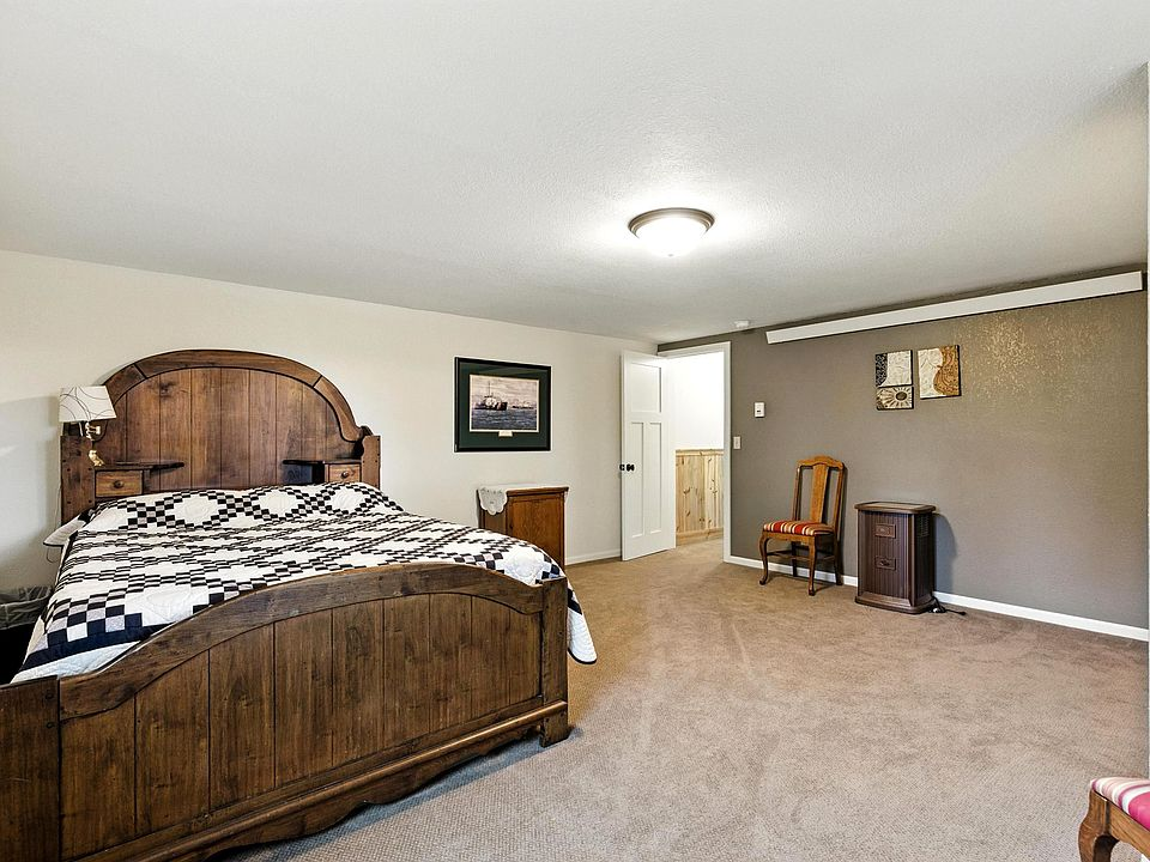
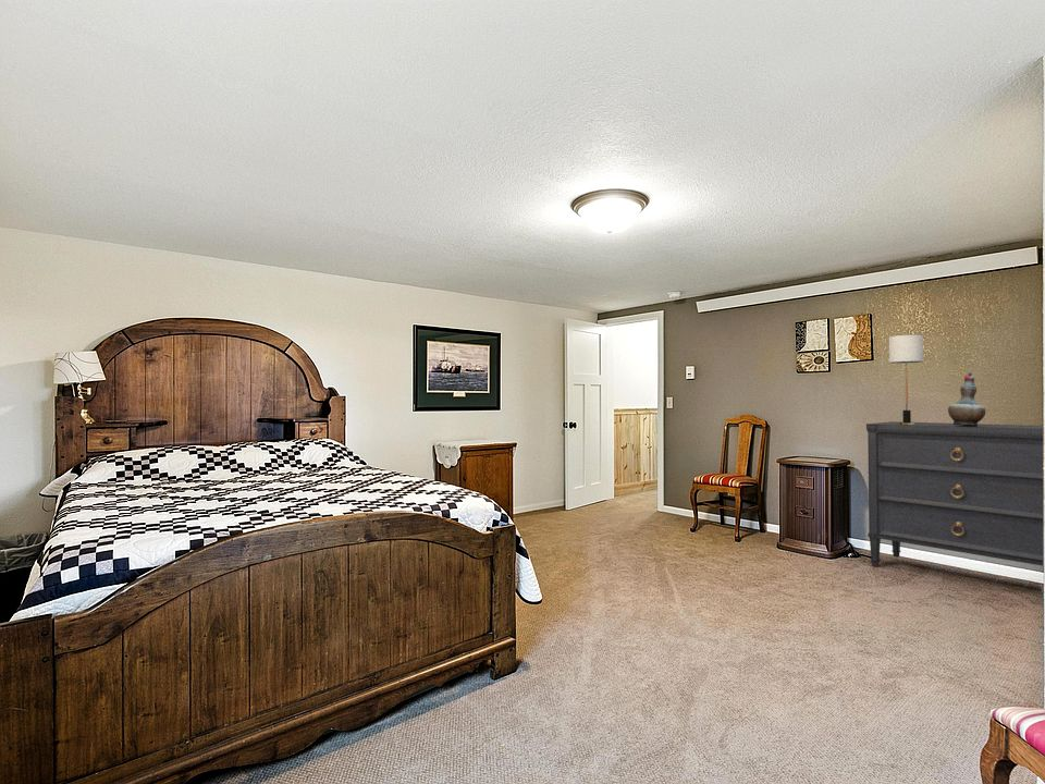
+ table lamp (906, 379)
+ decorative vase (966, 397)
+ dresser (968, 501)
